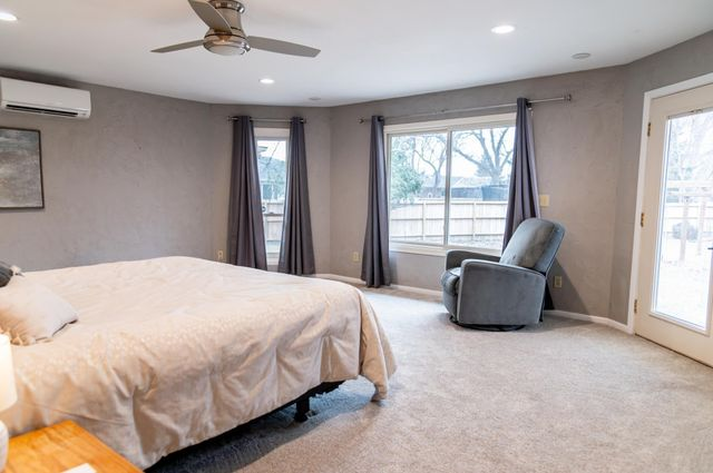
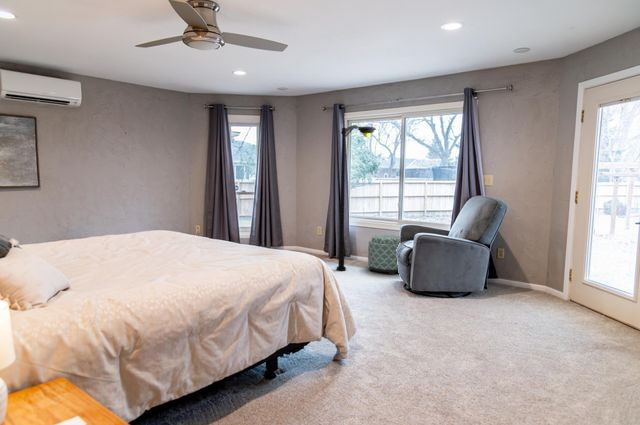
+ floor lamp (344, 196)
+ ottoman (387, 253)
